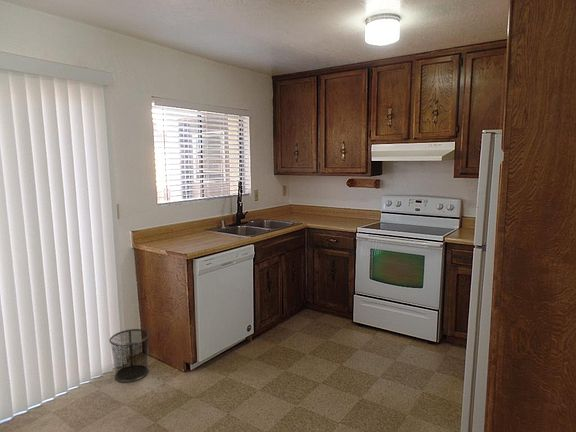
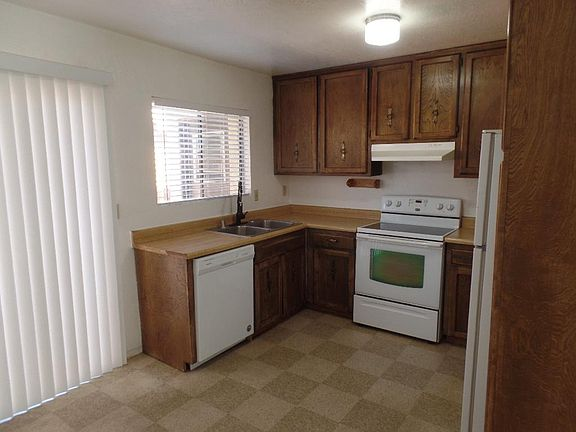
- waste bin (130, 355)
